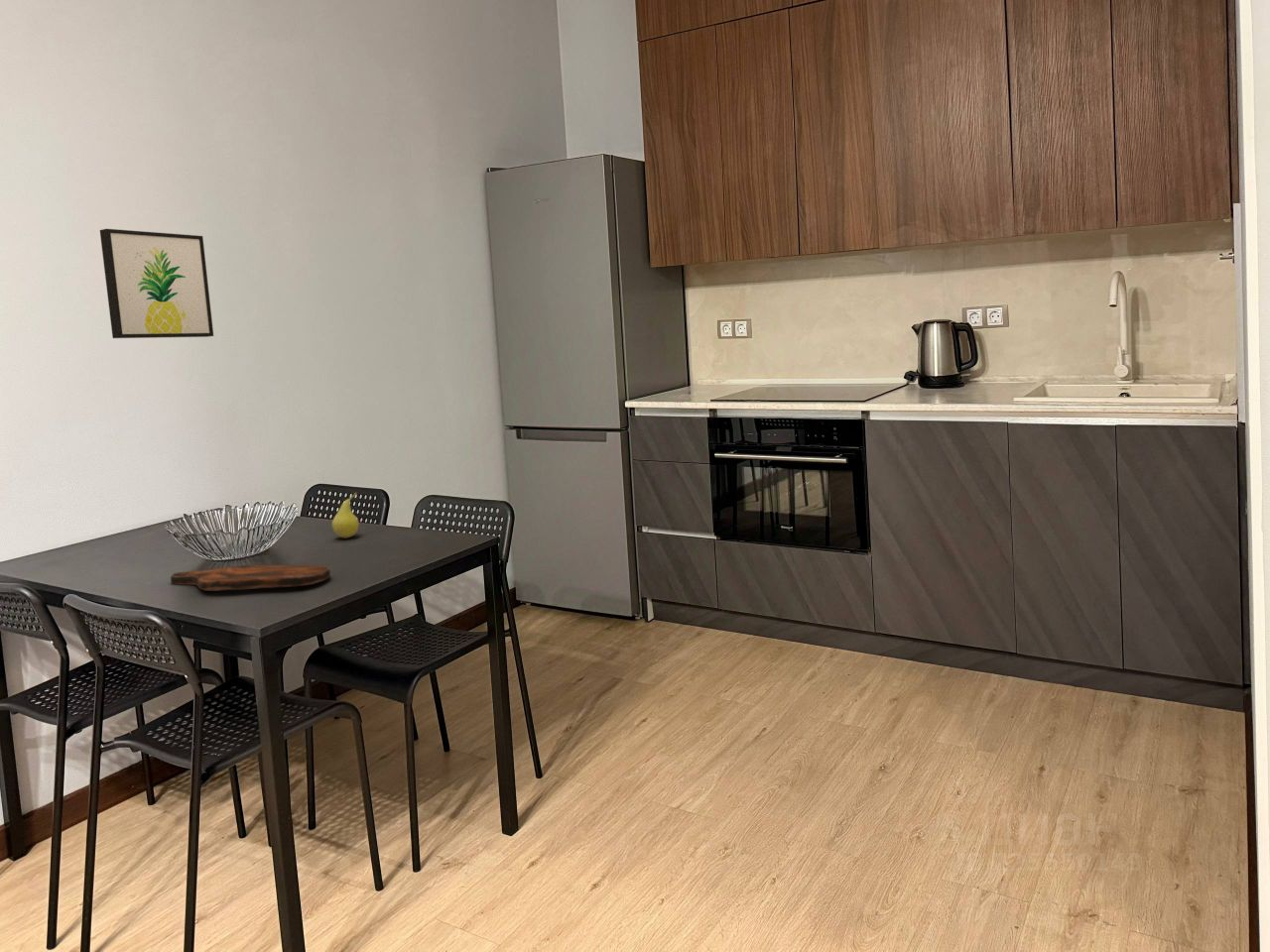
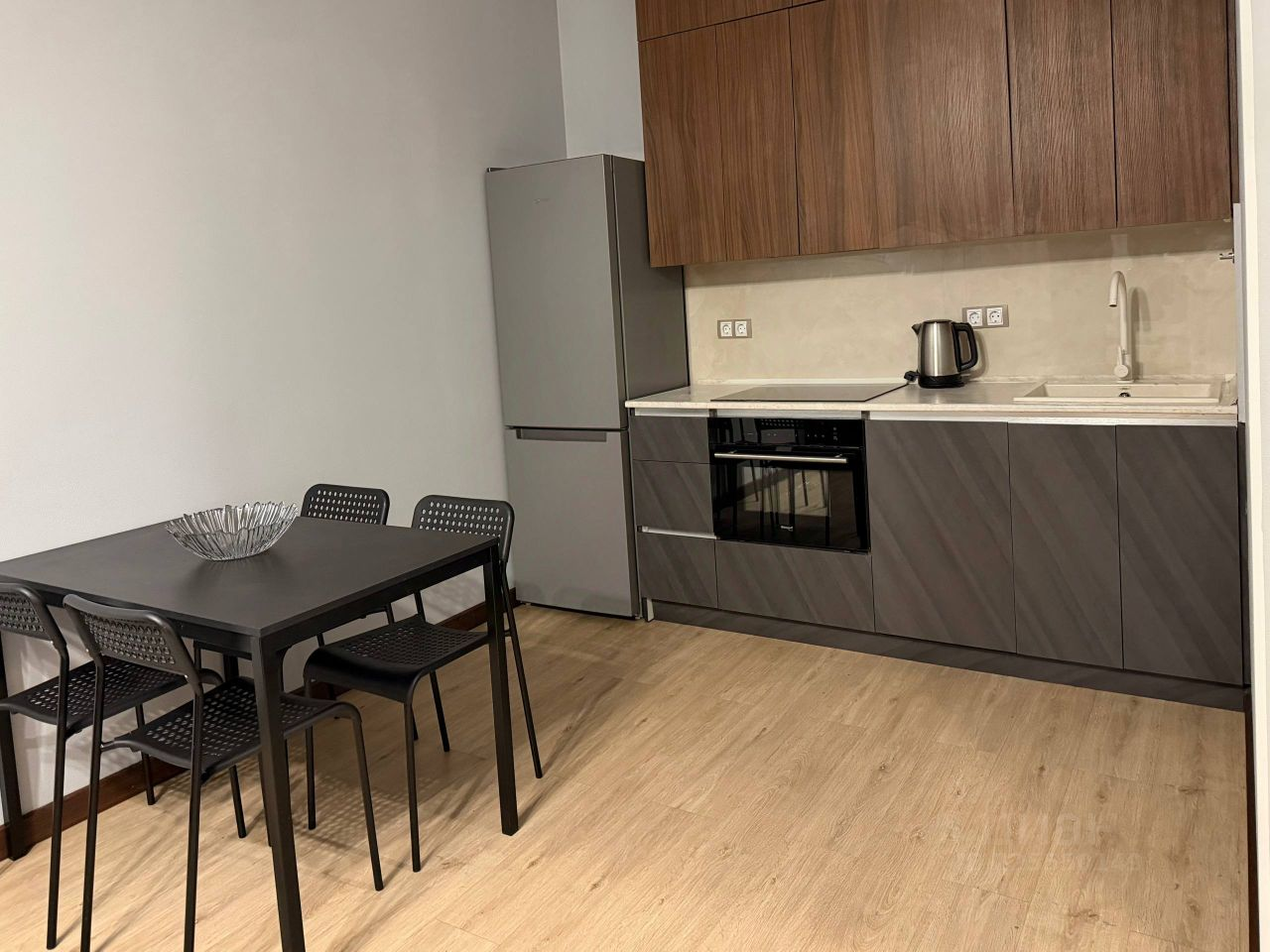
- cutting board (243, 577)
- wall art (159, 285)
- fruit (346, 515)
